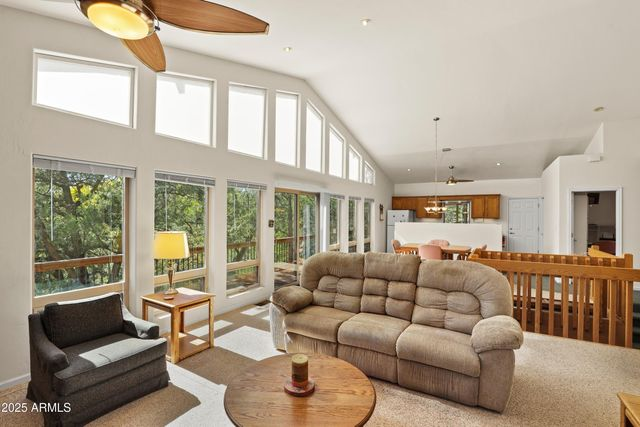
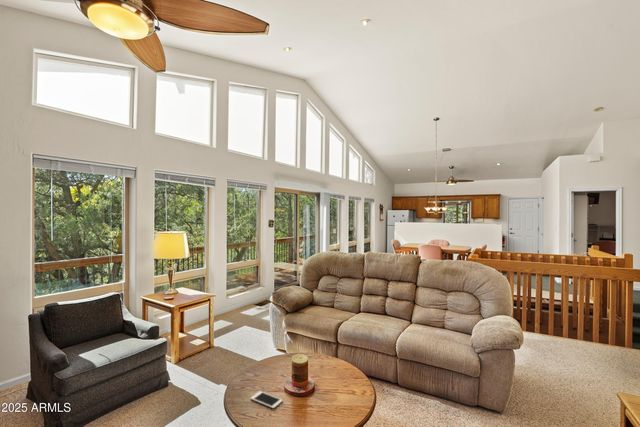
+ cell phone (266, 399)
